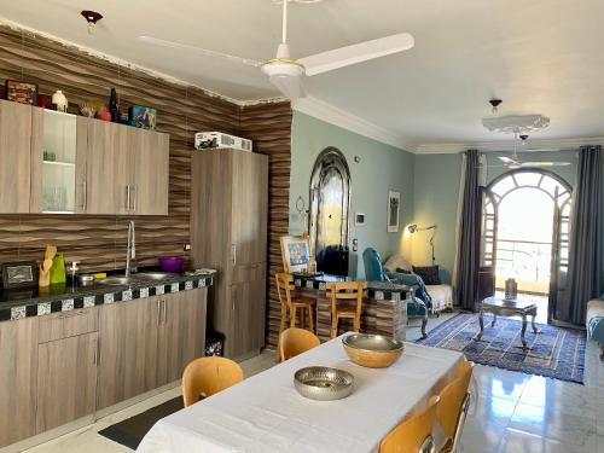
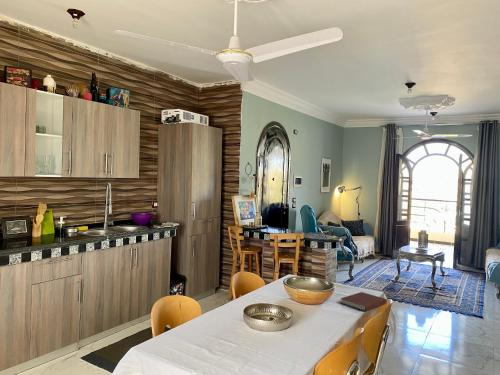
+ notebook (363, 301)
